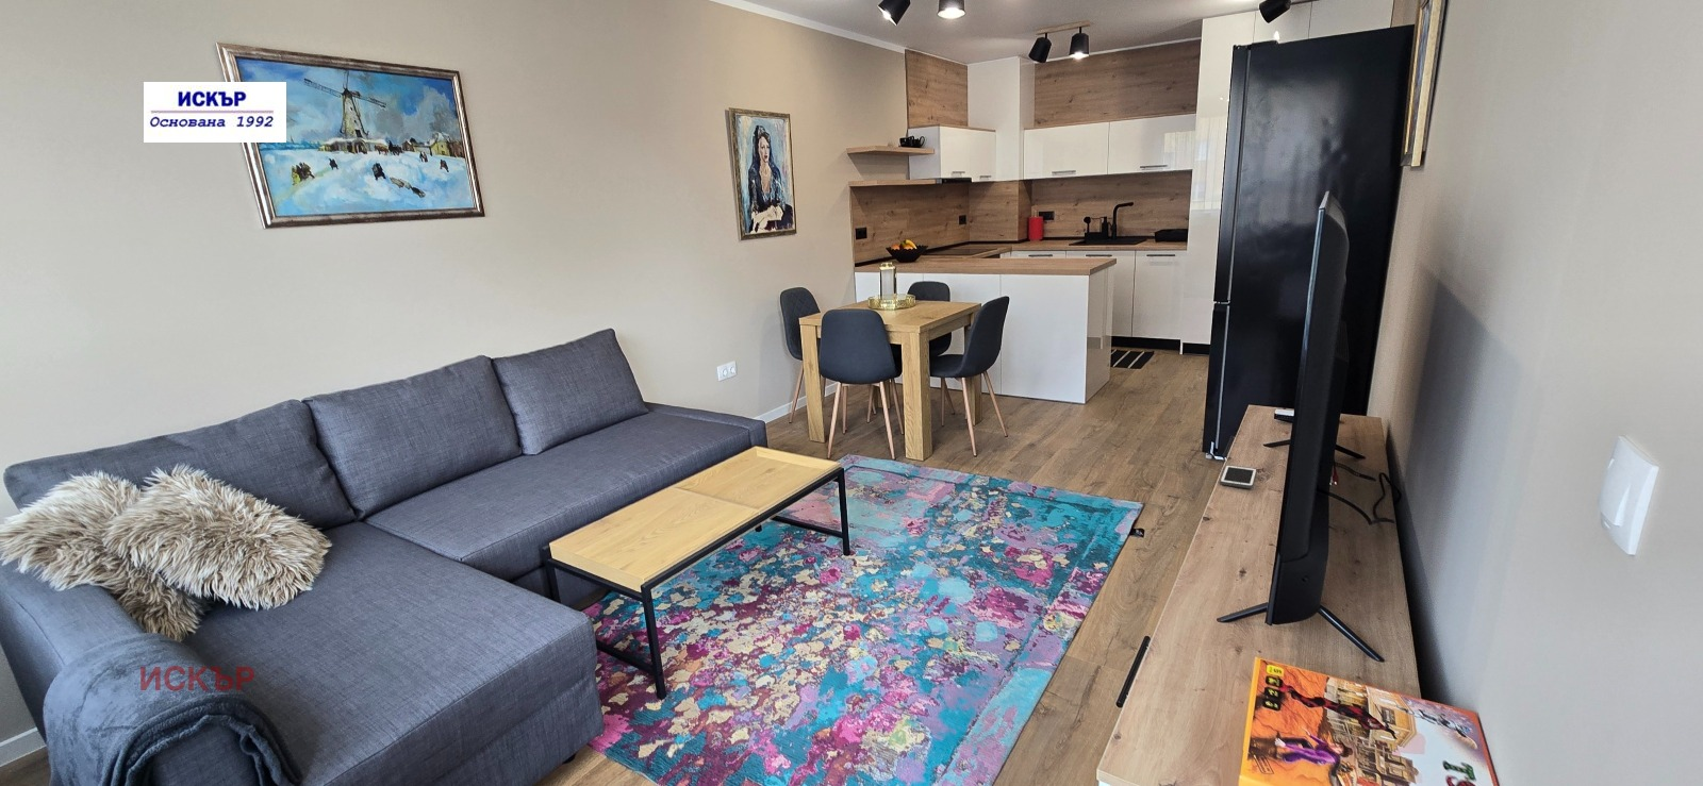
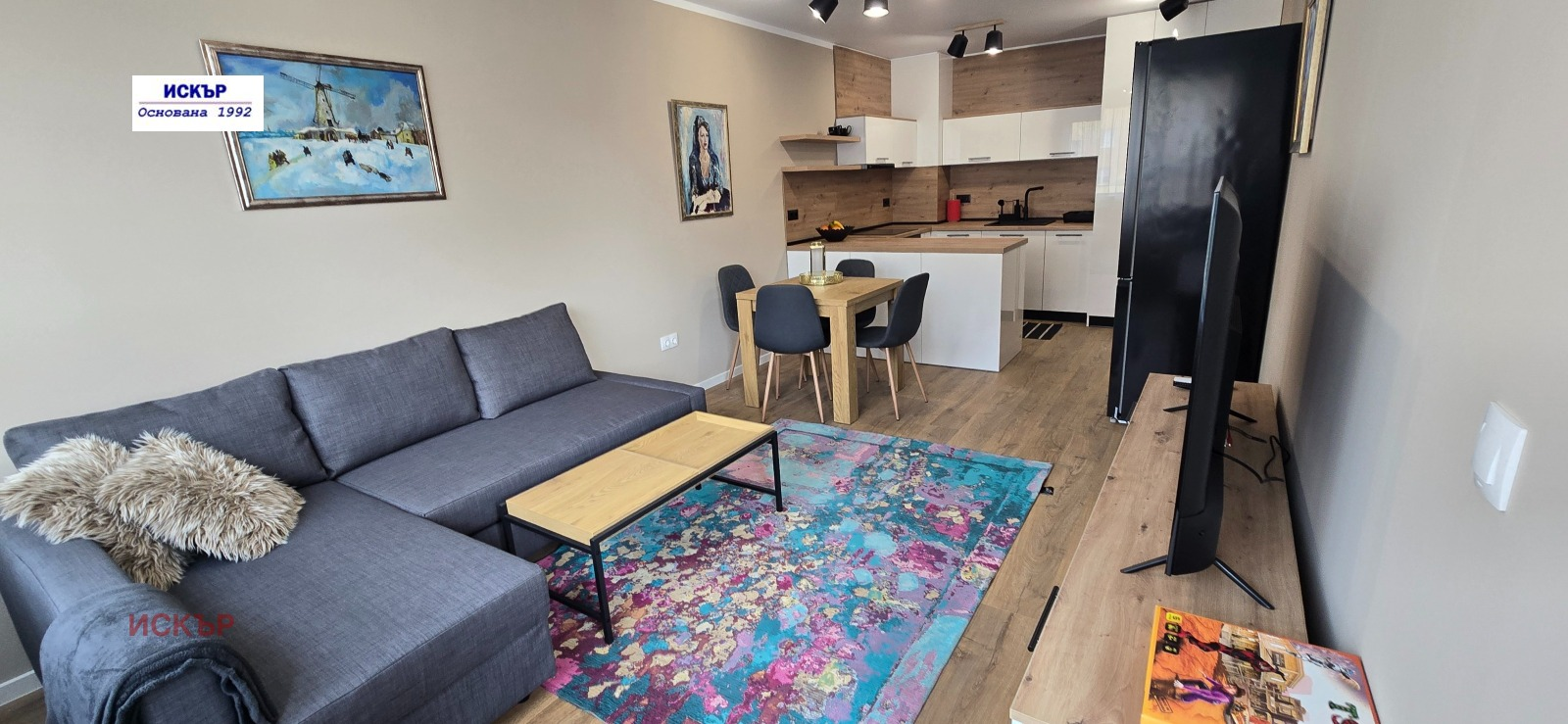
- cell phone (1238, 476)
